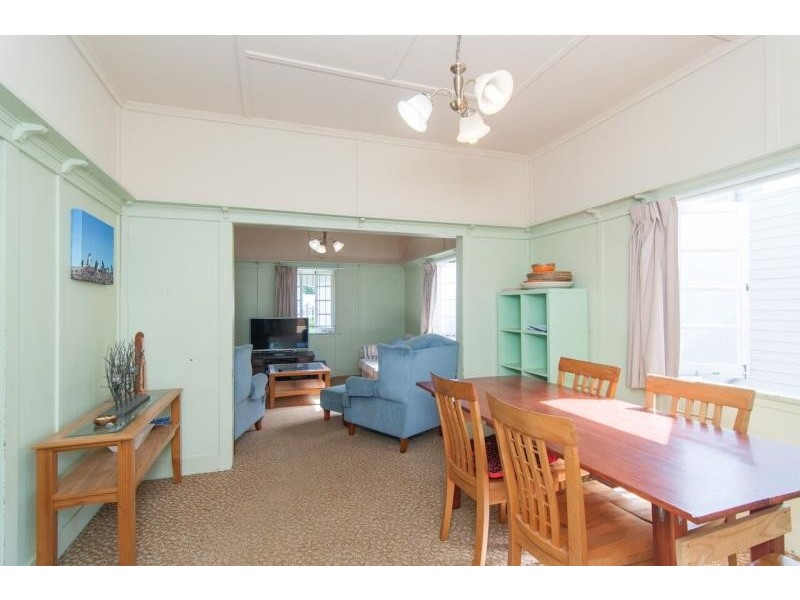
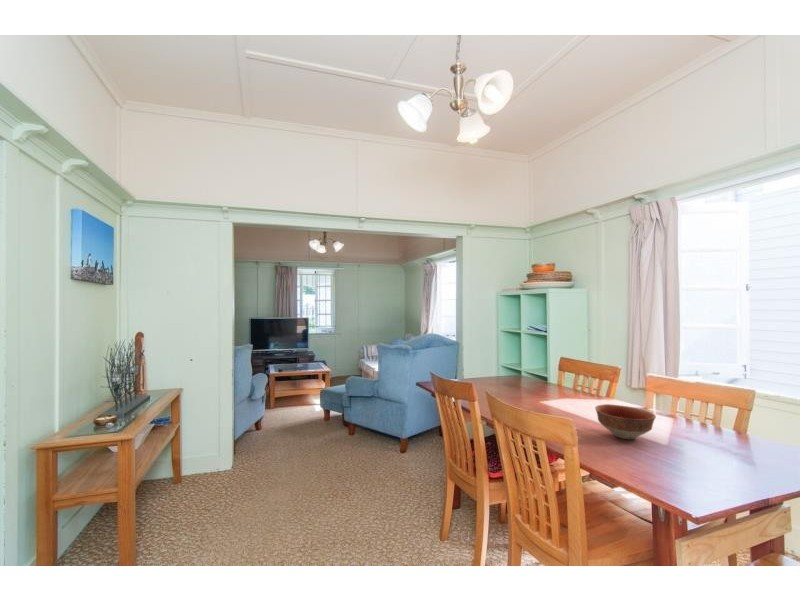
+ bowl (624, 423)
